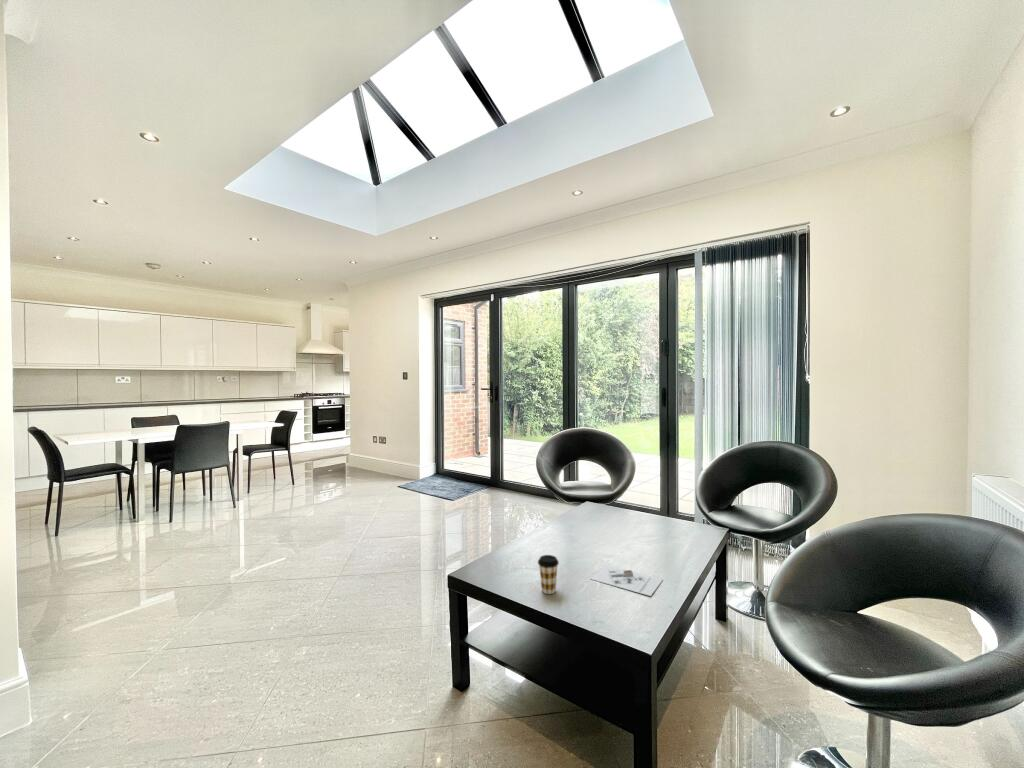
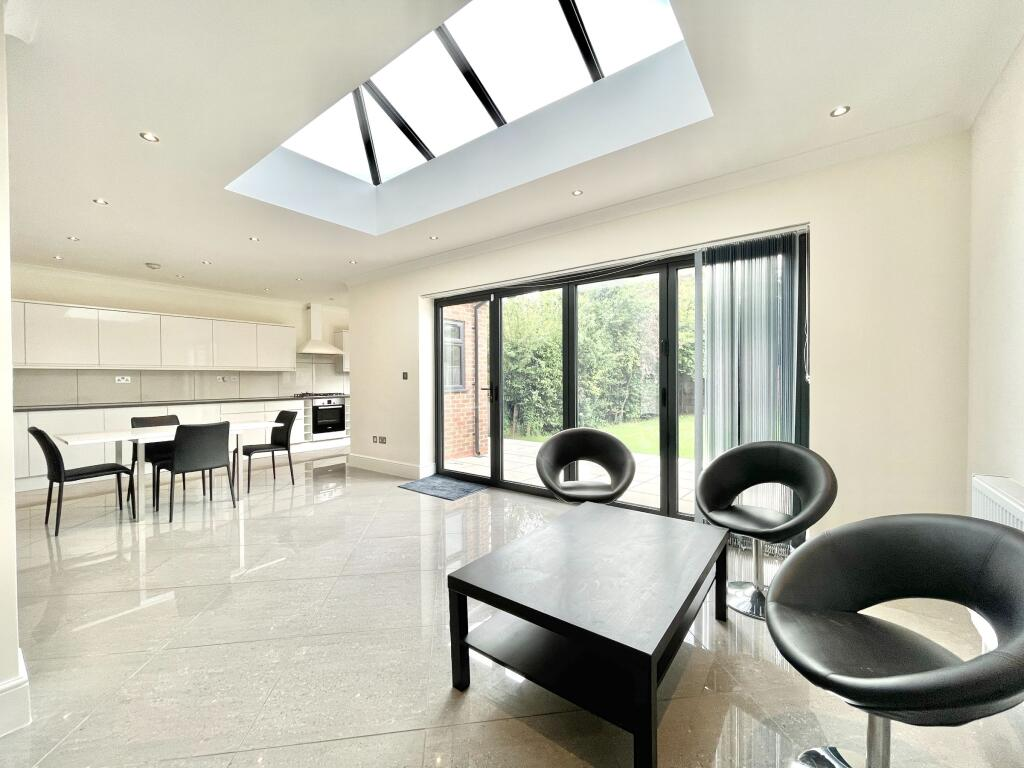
- coffee cup (548, 574)
- architectural model (626, 576)
